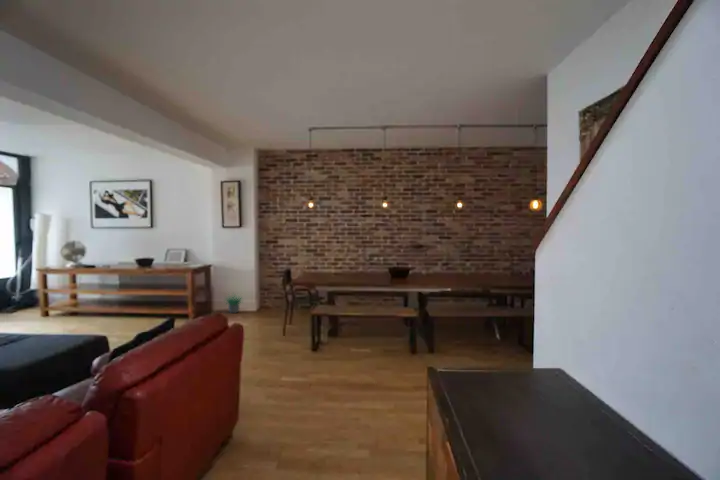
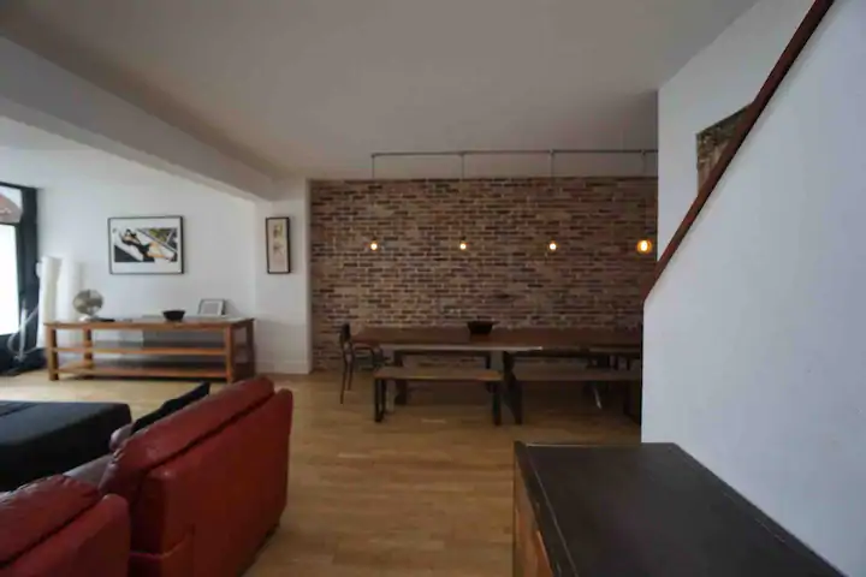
- potted plant (233, 300)
